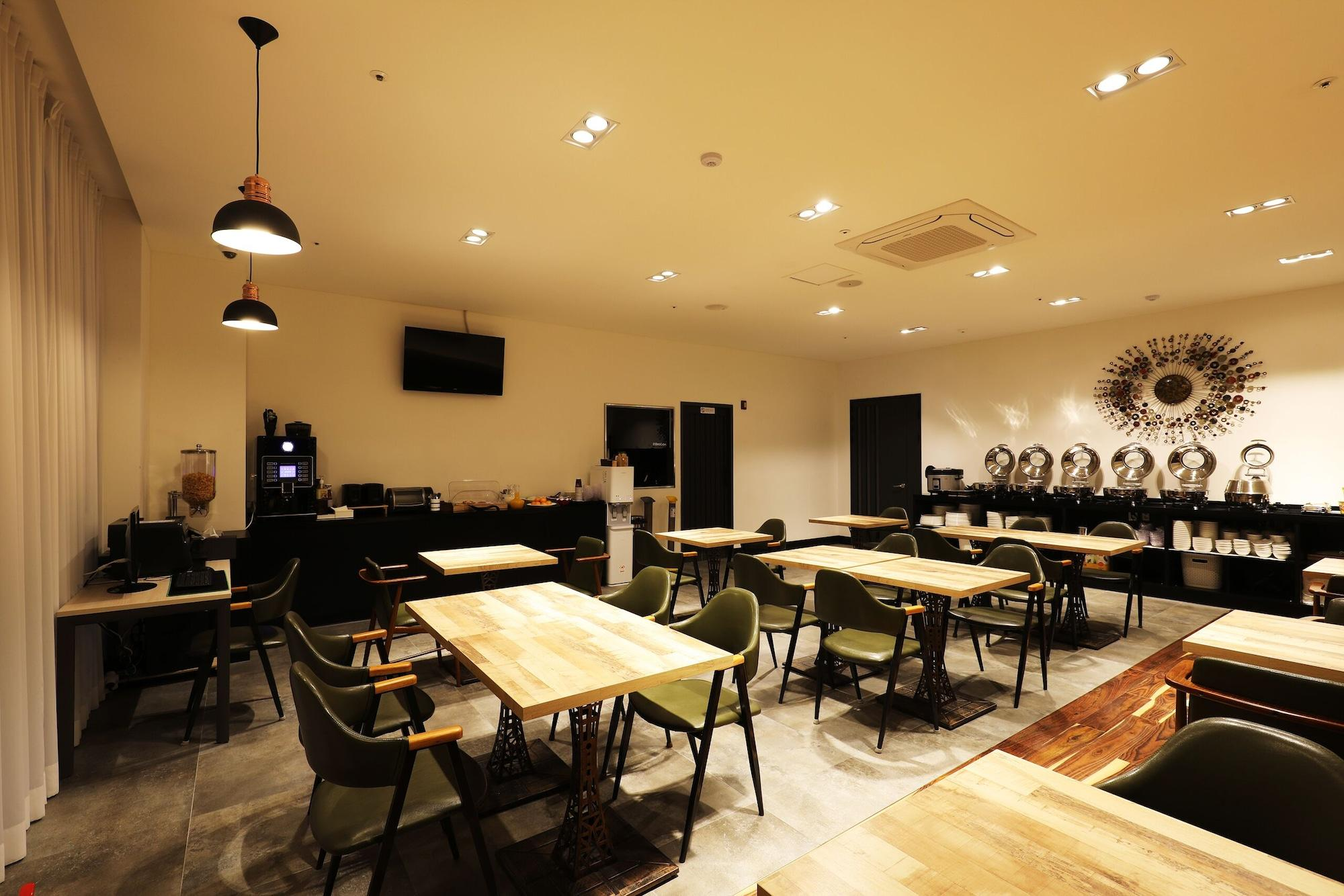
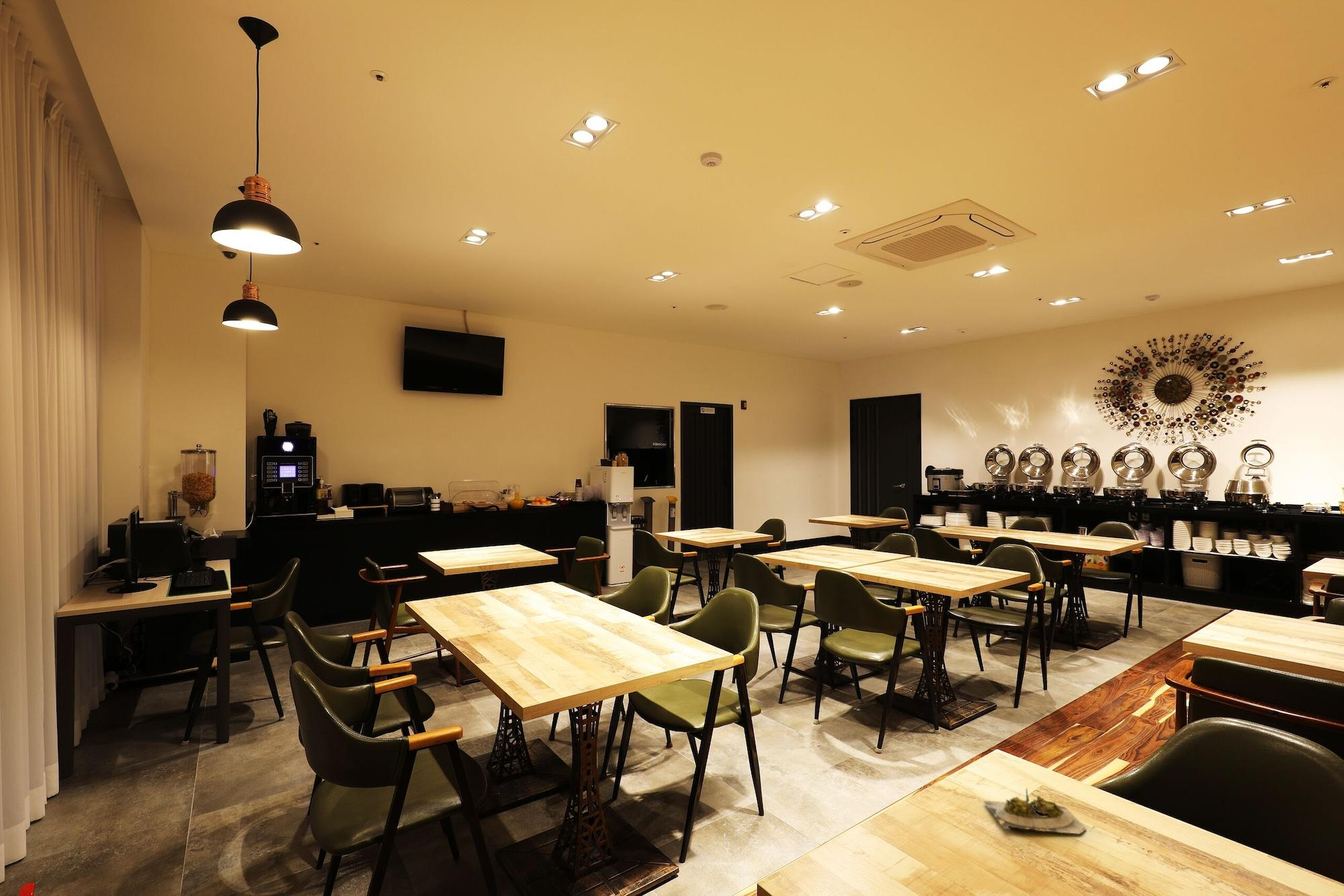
+ succulent plant (1034, 807)
